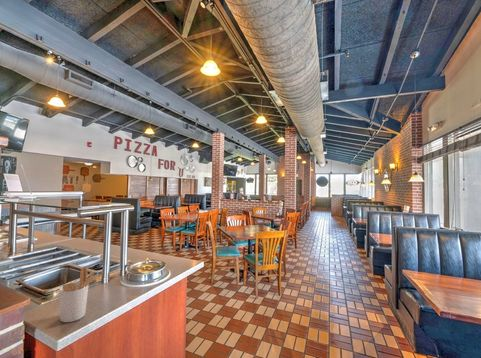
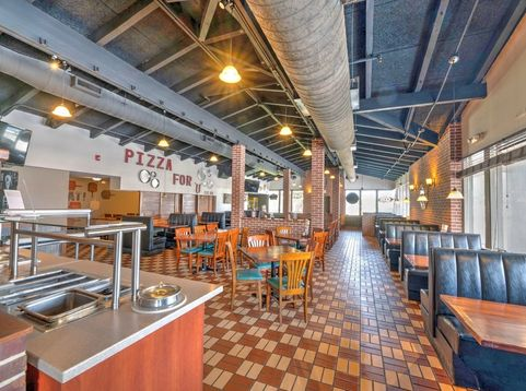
- utensil holder (80, 294)
